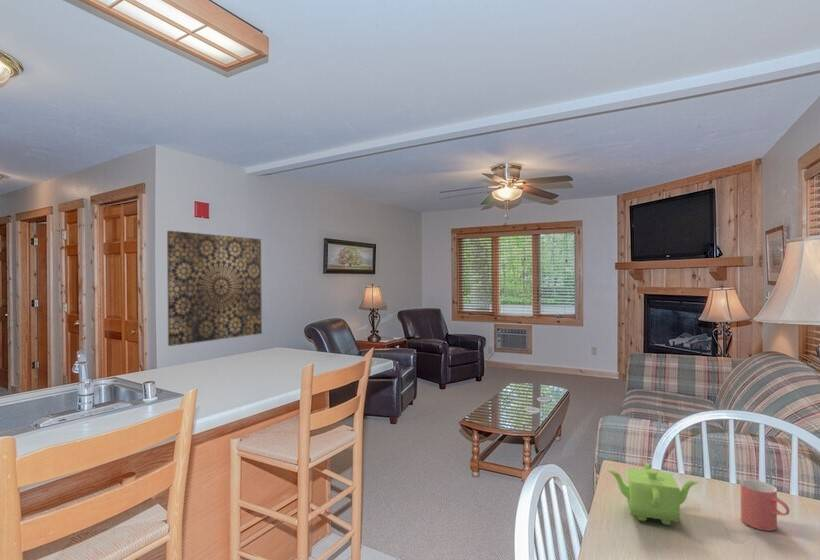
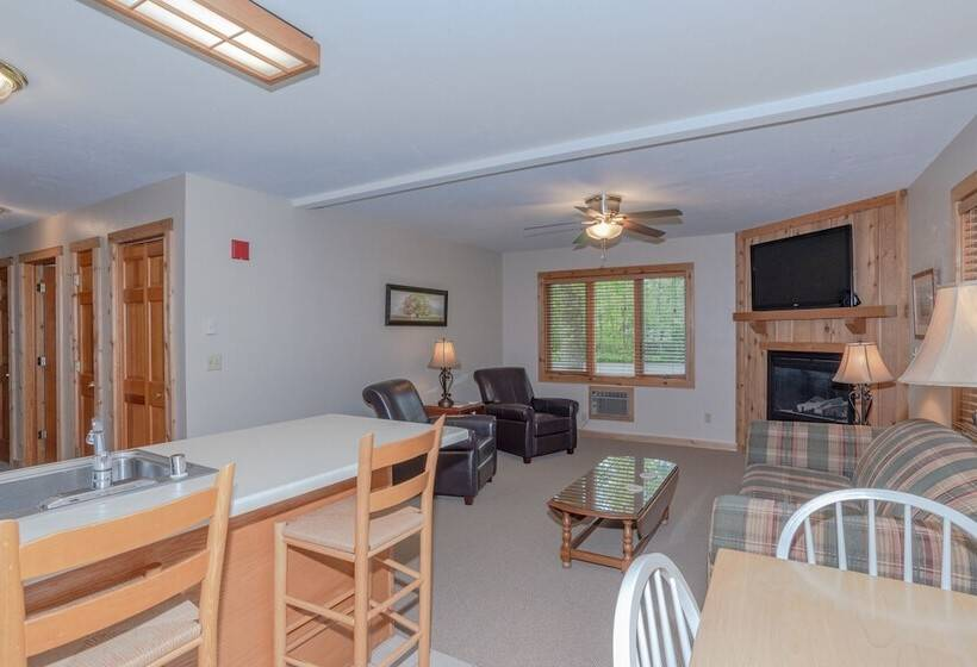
- wall art (218, 287)
- teapot (651, 491)
- cup (765, 507)
